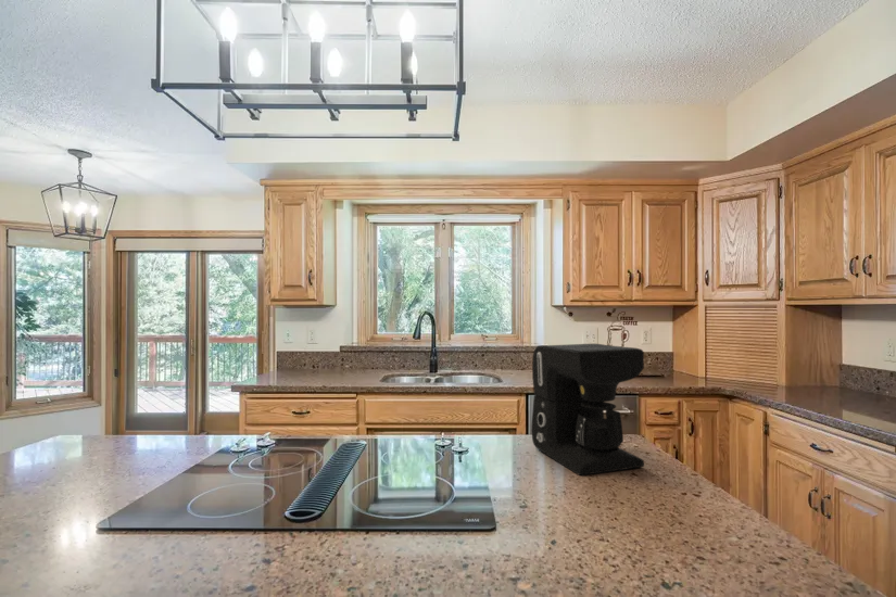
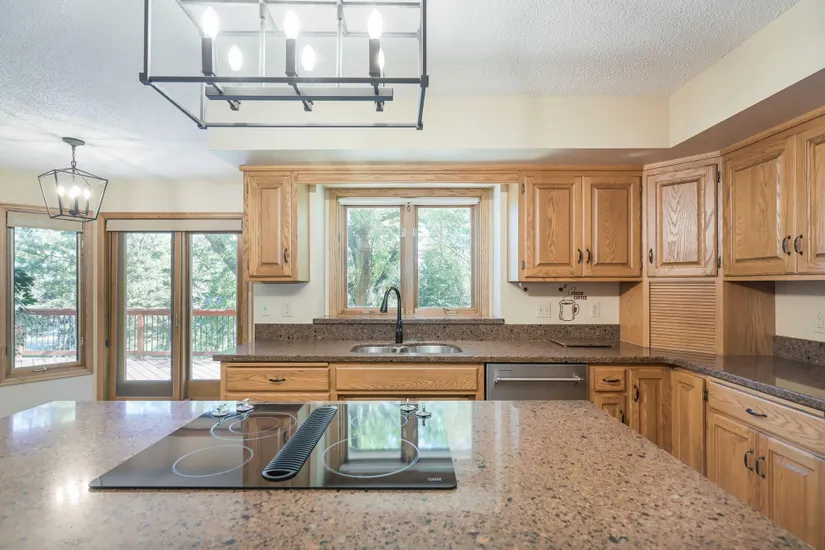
- coffee maker (585, 402)
